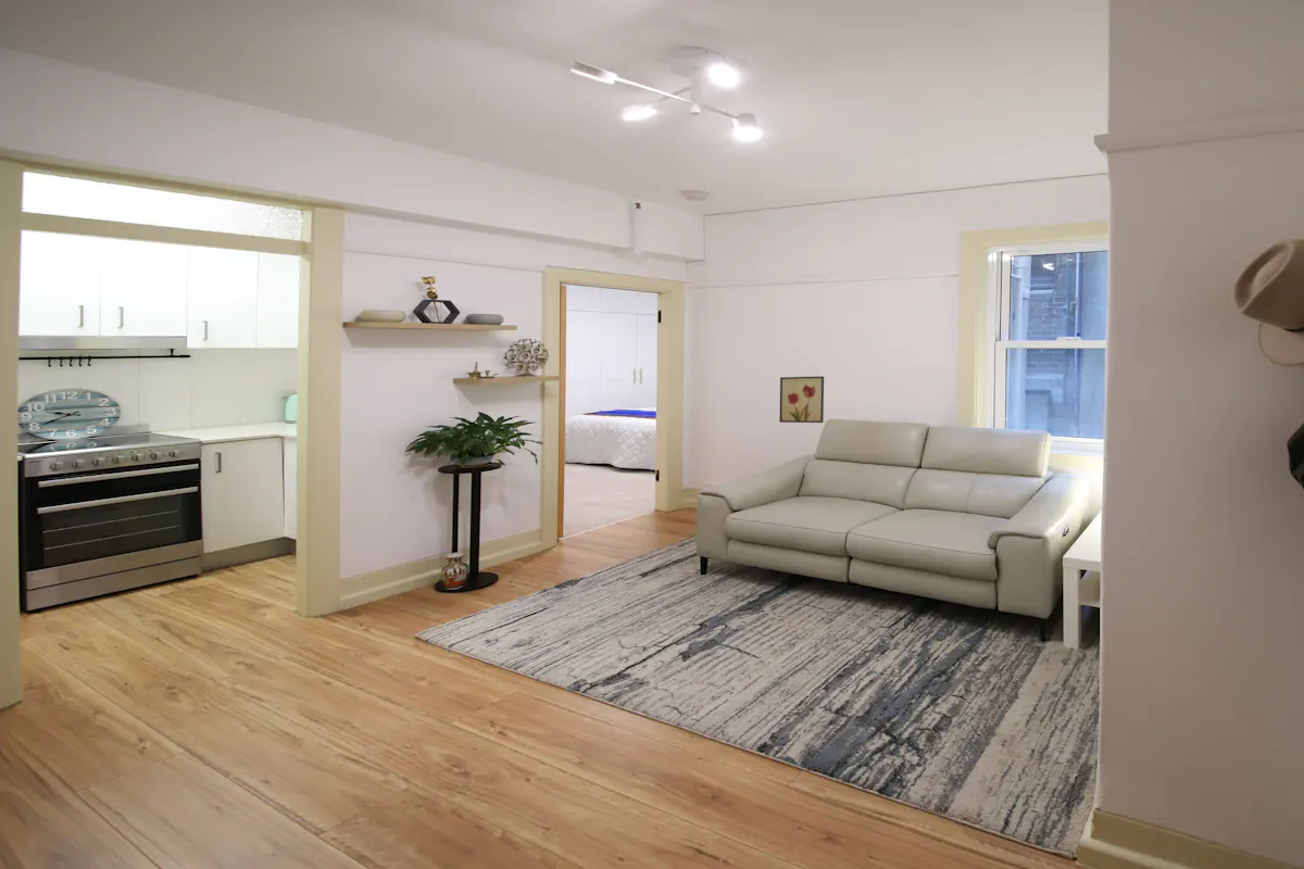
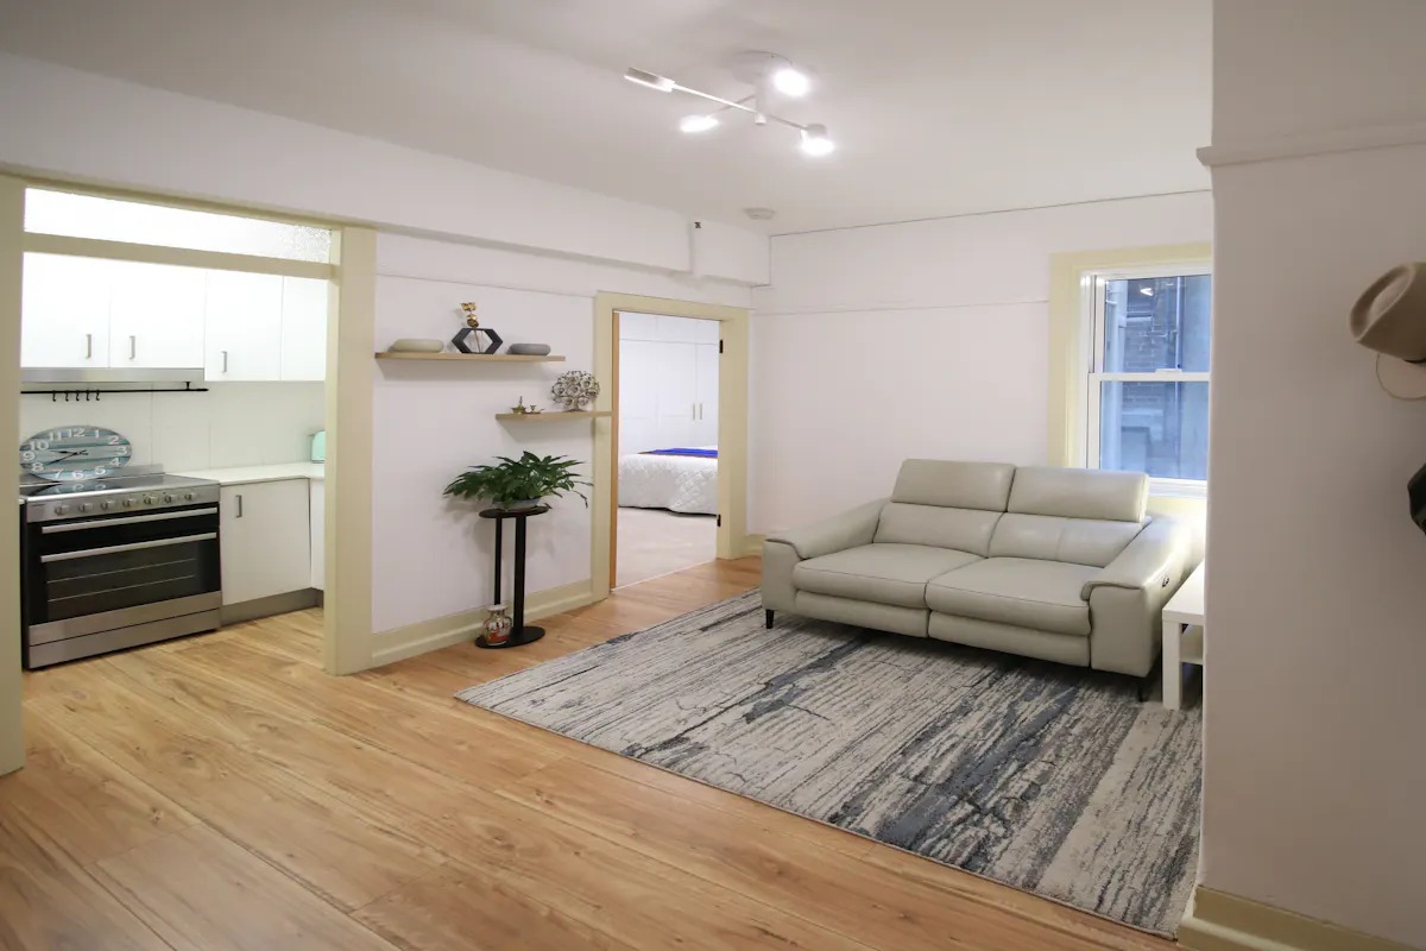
- wall art (801, 400)
